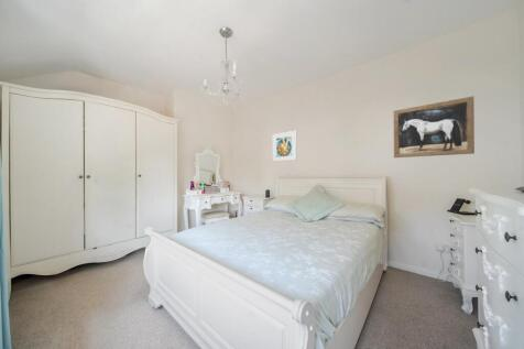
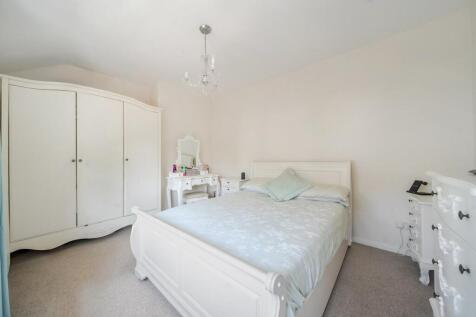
- wall art (429, 130)
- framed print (284, 146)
